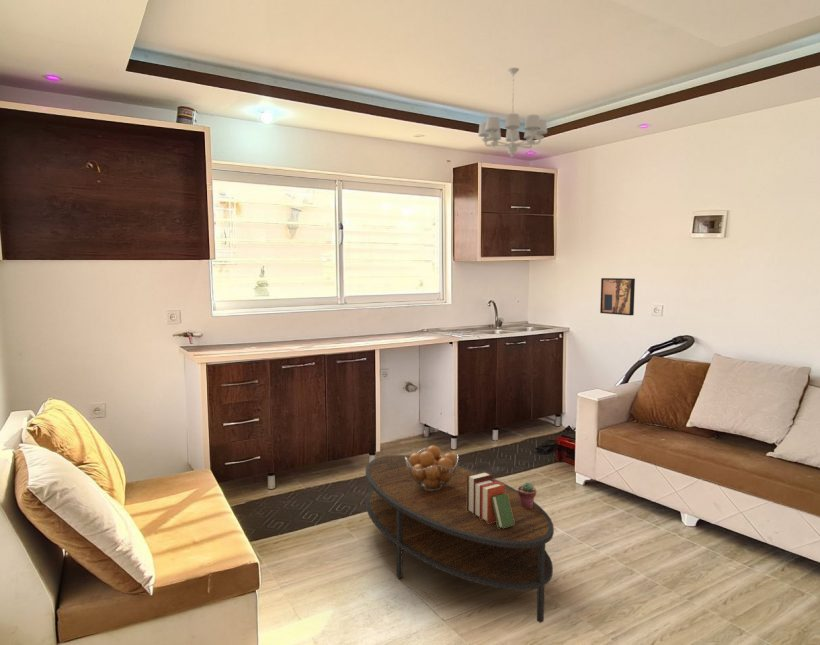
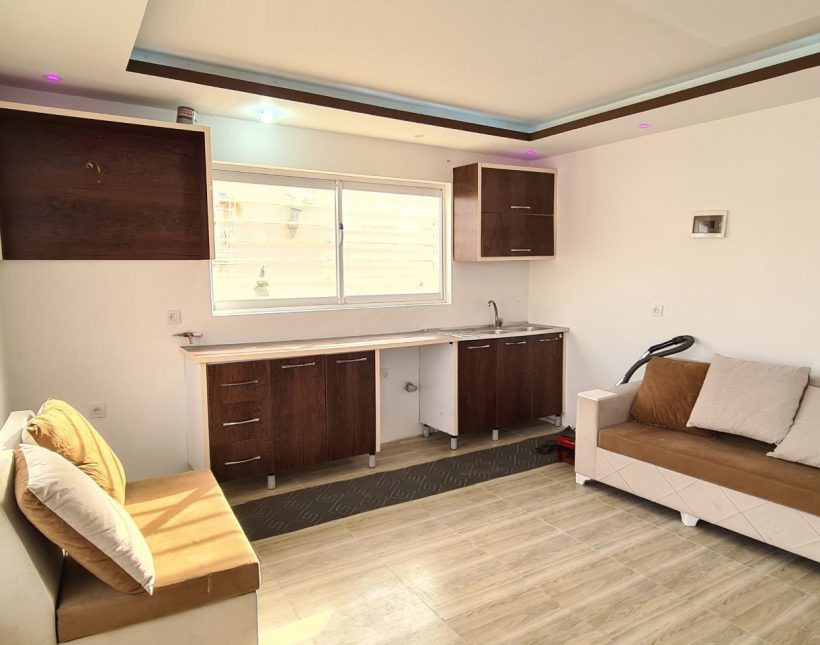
- books (492, 499)
- potted succulent (526, 493)
- wall art (617, 296)
- fruit basket (431, 467)
- coffee table (447, 524)
- chandelier (512, 114)
